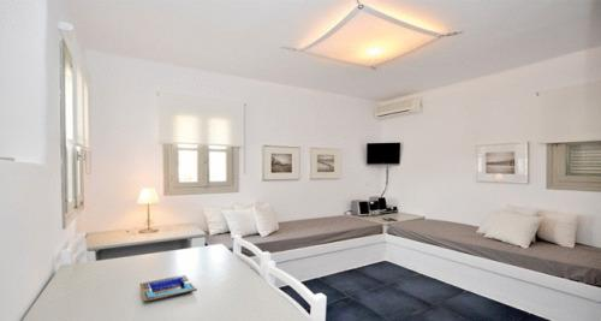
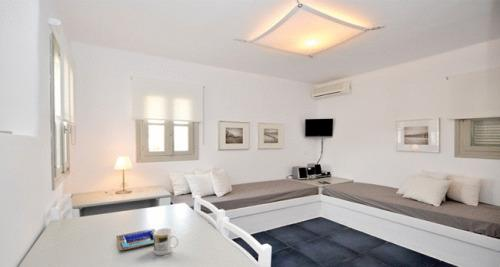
+ mug (166, 241)
